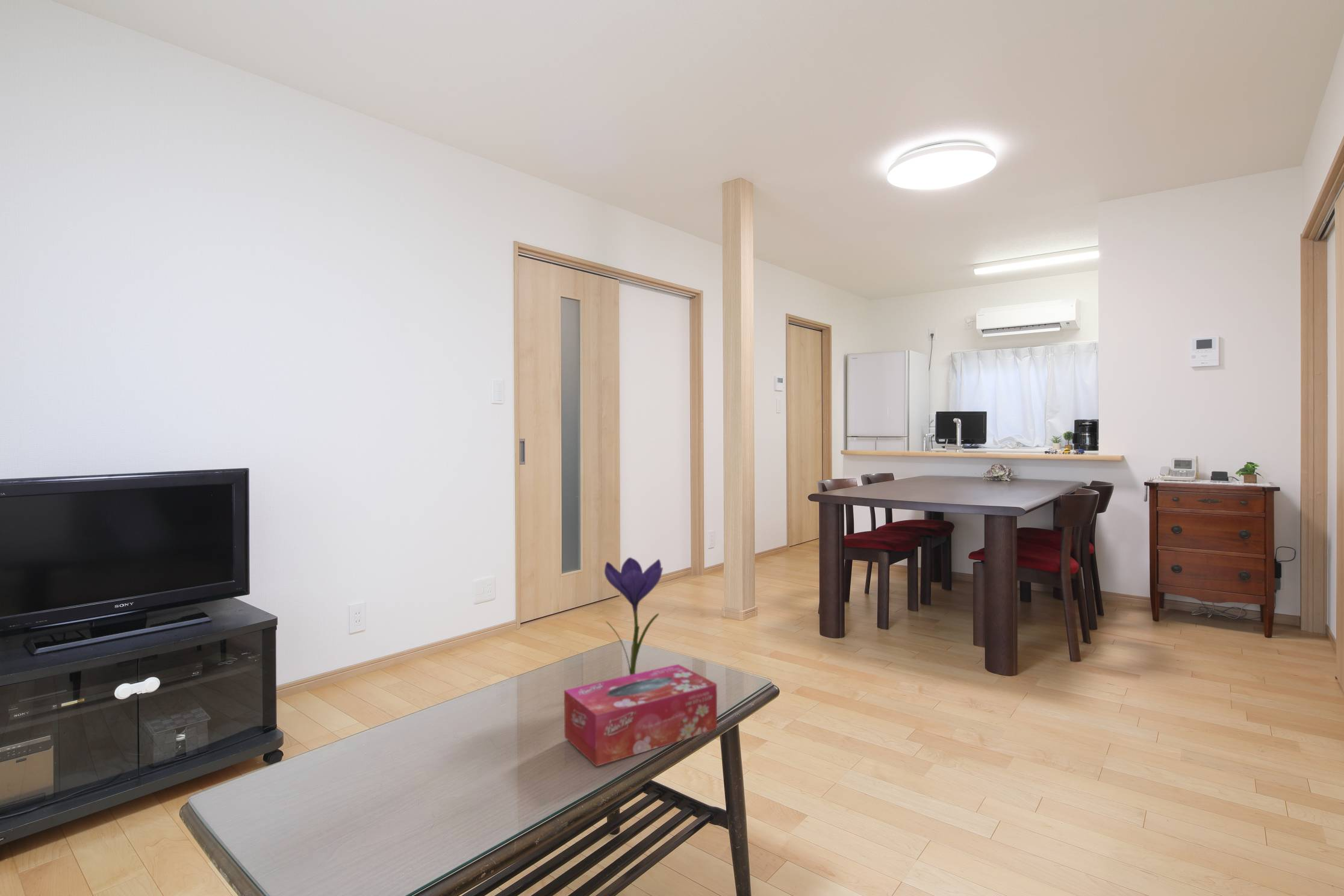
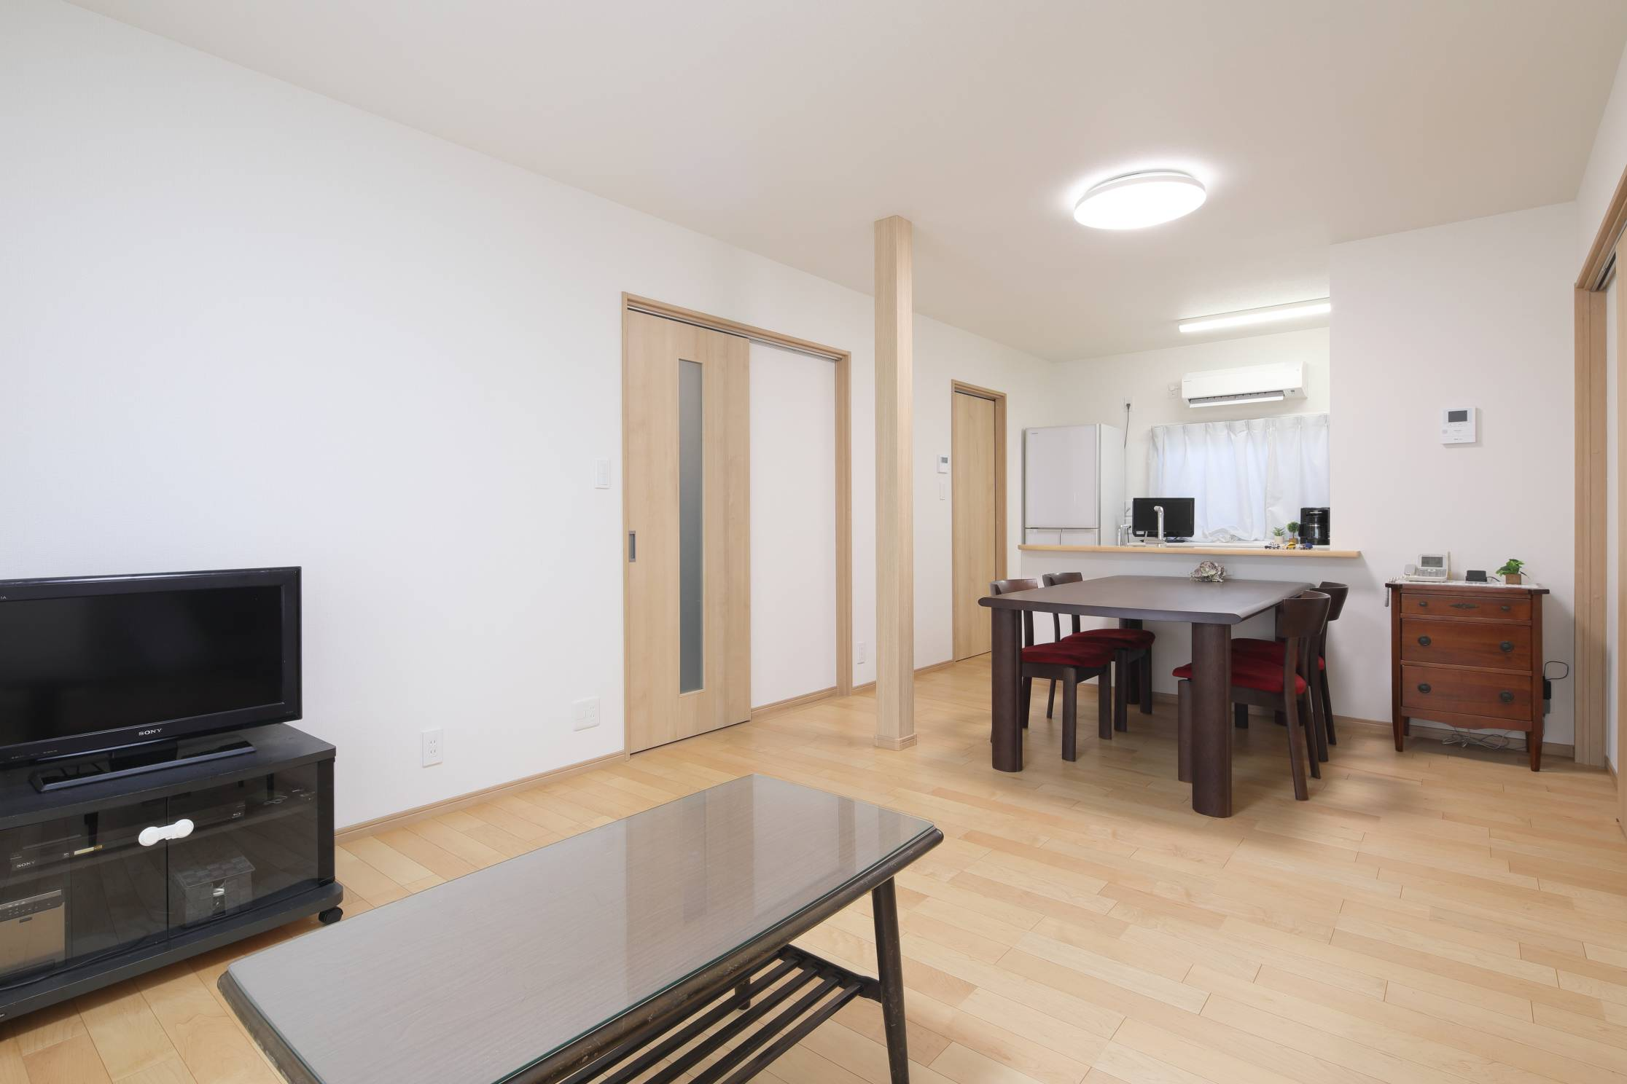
- flower (635, 622)
- tissue box (641, 710)
